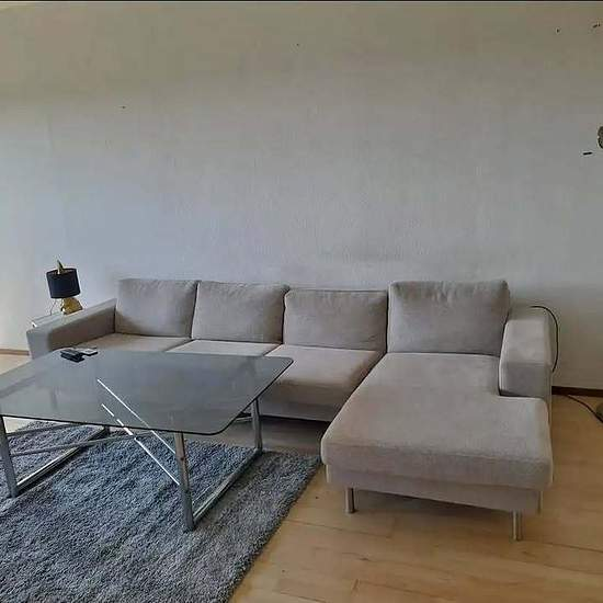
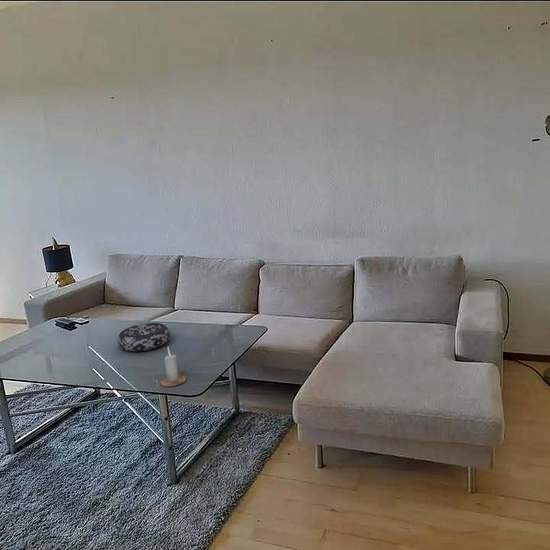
+ decorative bowl (144, 337)
+ candle (171, 363)
